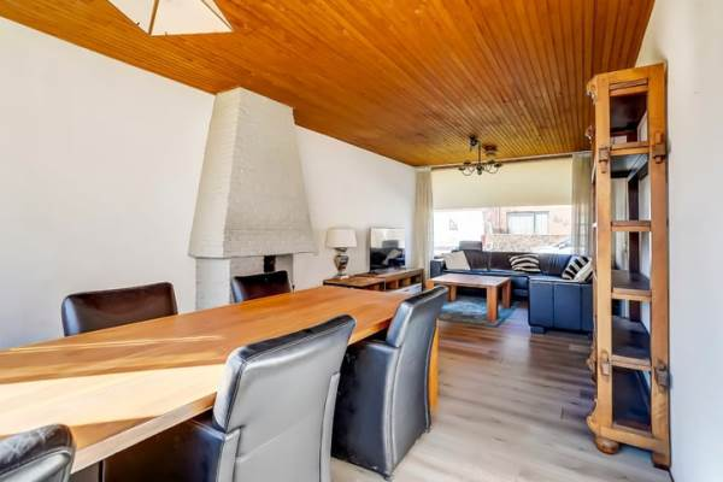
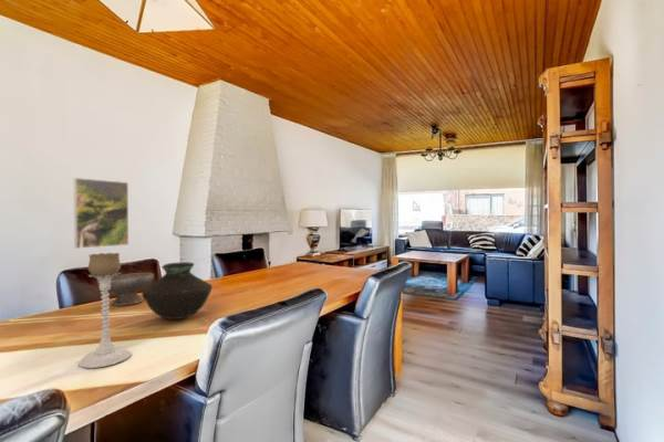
+ vase (178, 291)
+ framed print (102, 213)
+ bowl (126, 288)
+ candle holder (105, 306)
